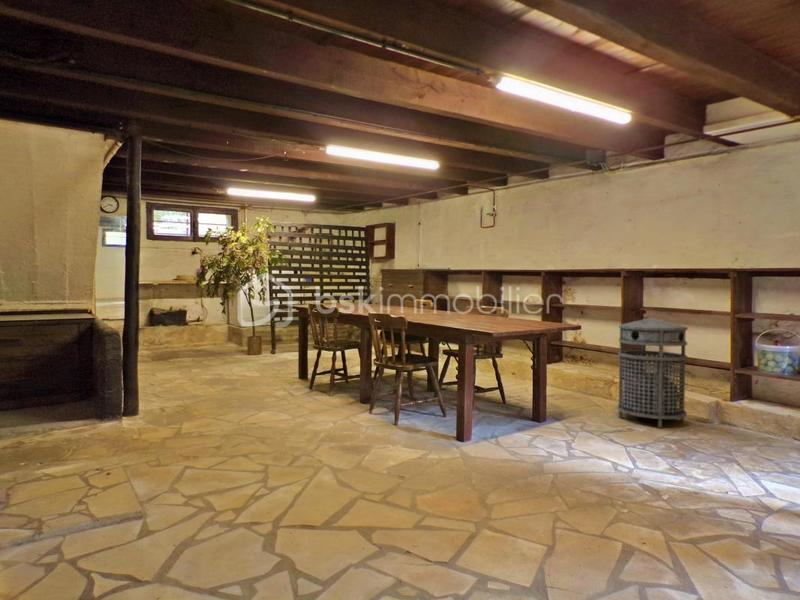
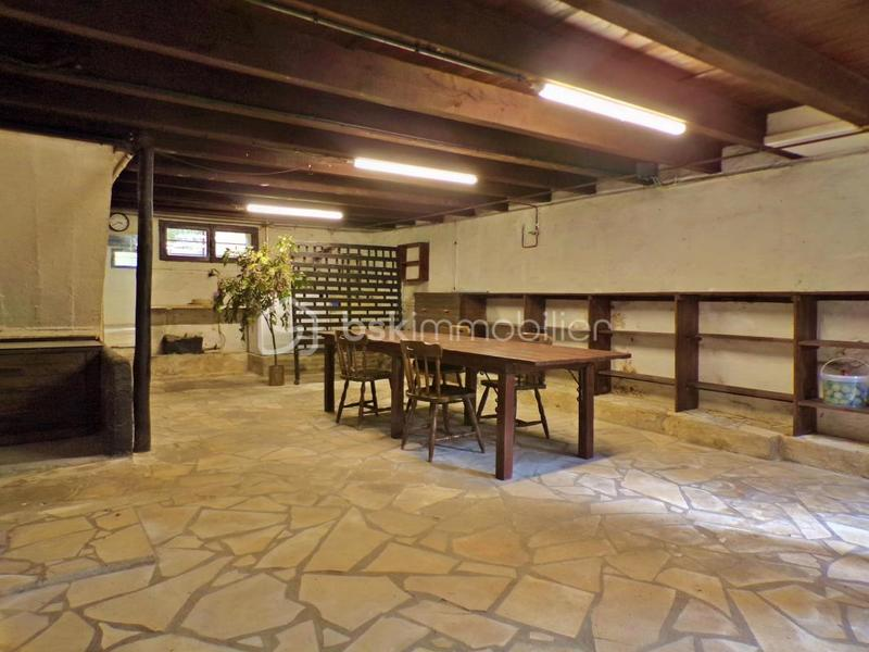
- trash can (651, 368)
